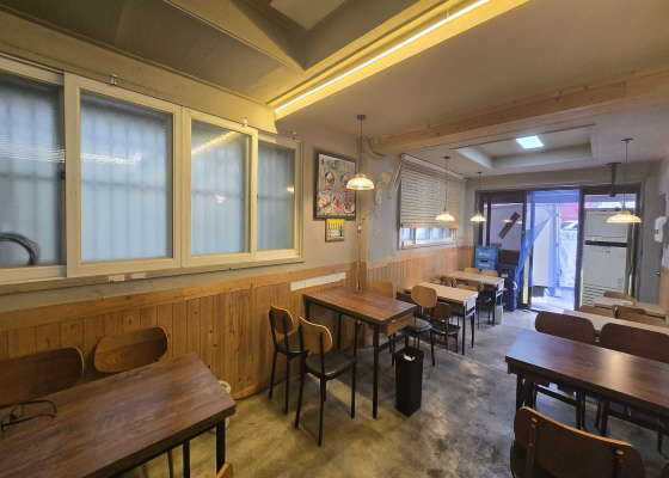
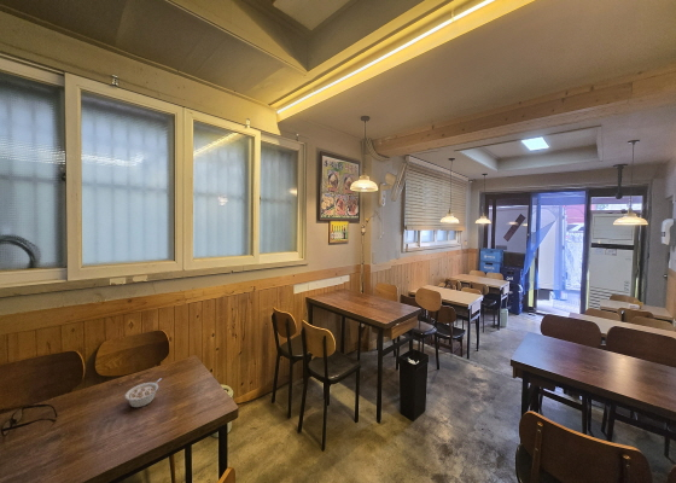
+ legume (142, 394)
